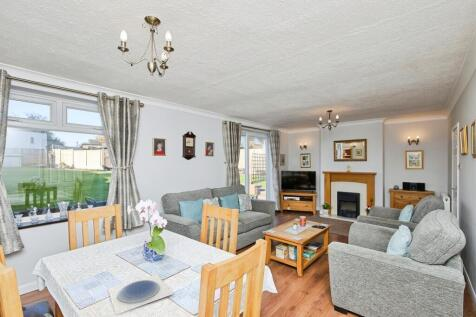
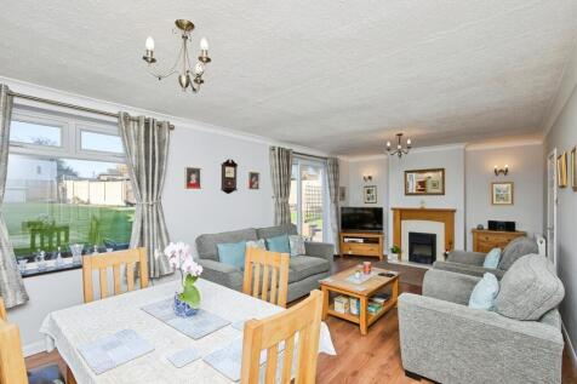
- plate (139, 289)
